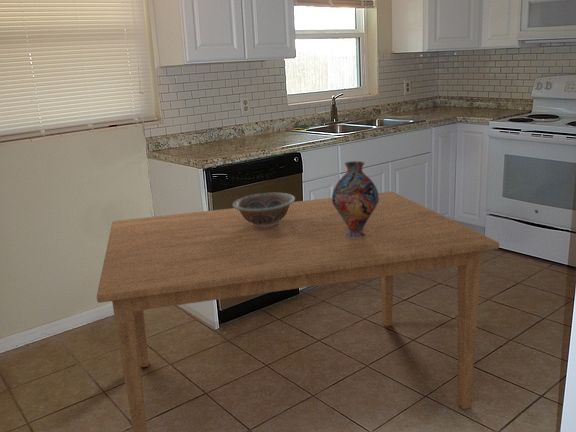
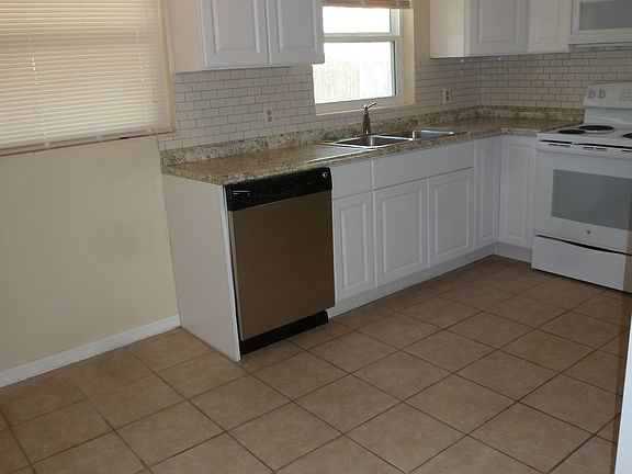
- dining table (281, 290)
- vase (355, 199)
- decorative bowl (264, 211)
